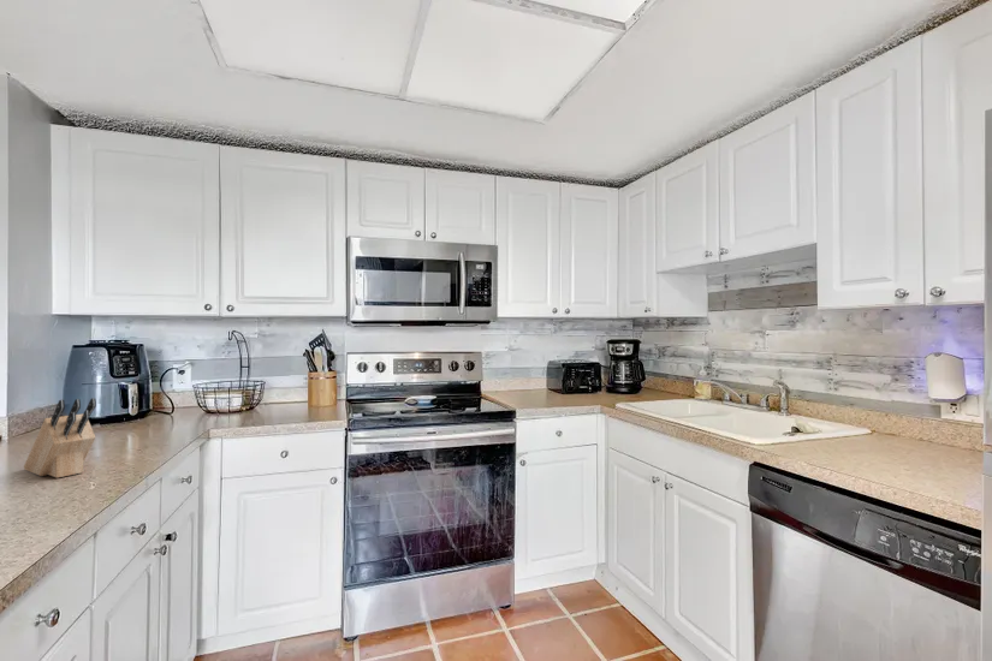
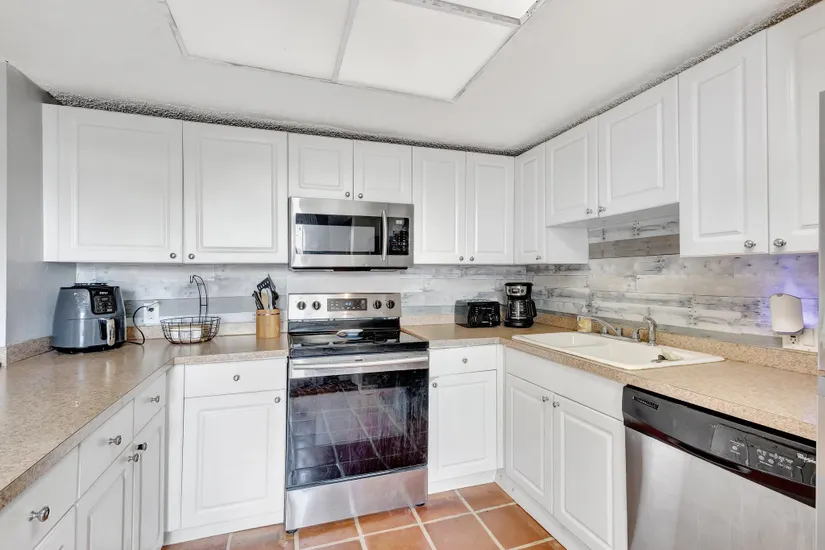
- knife block (61, 434)
